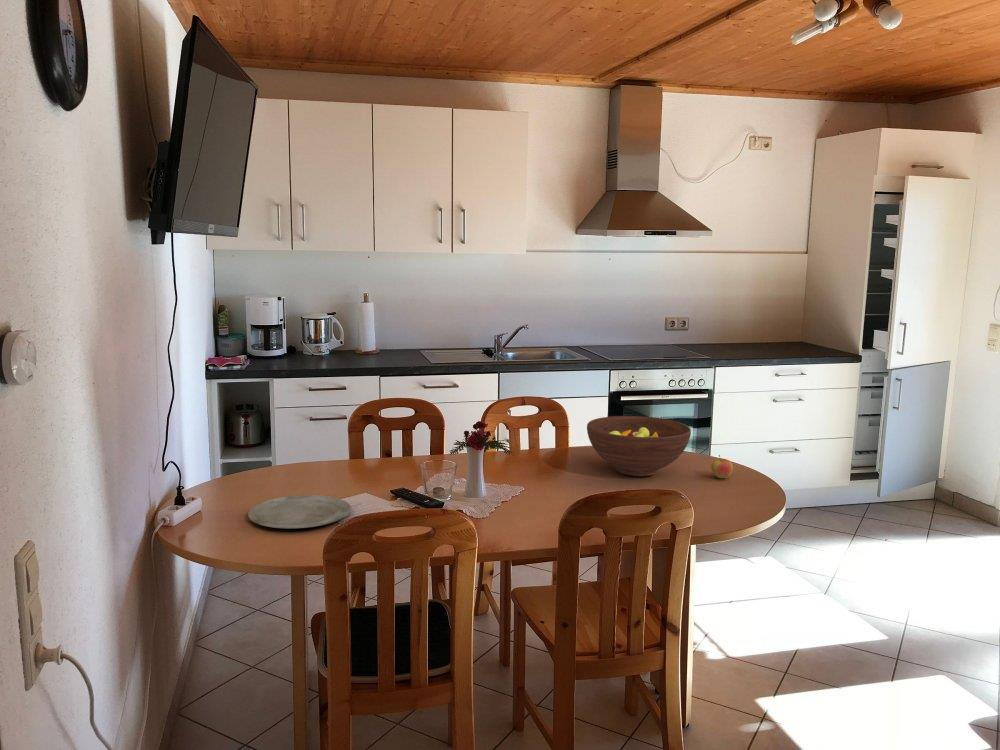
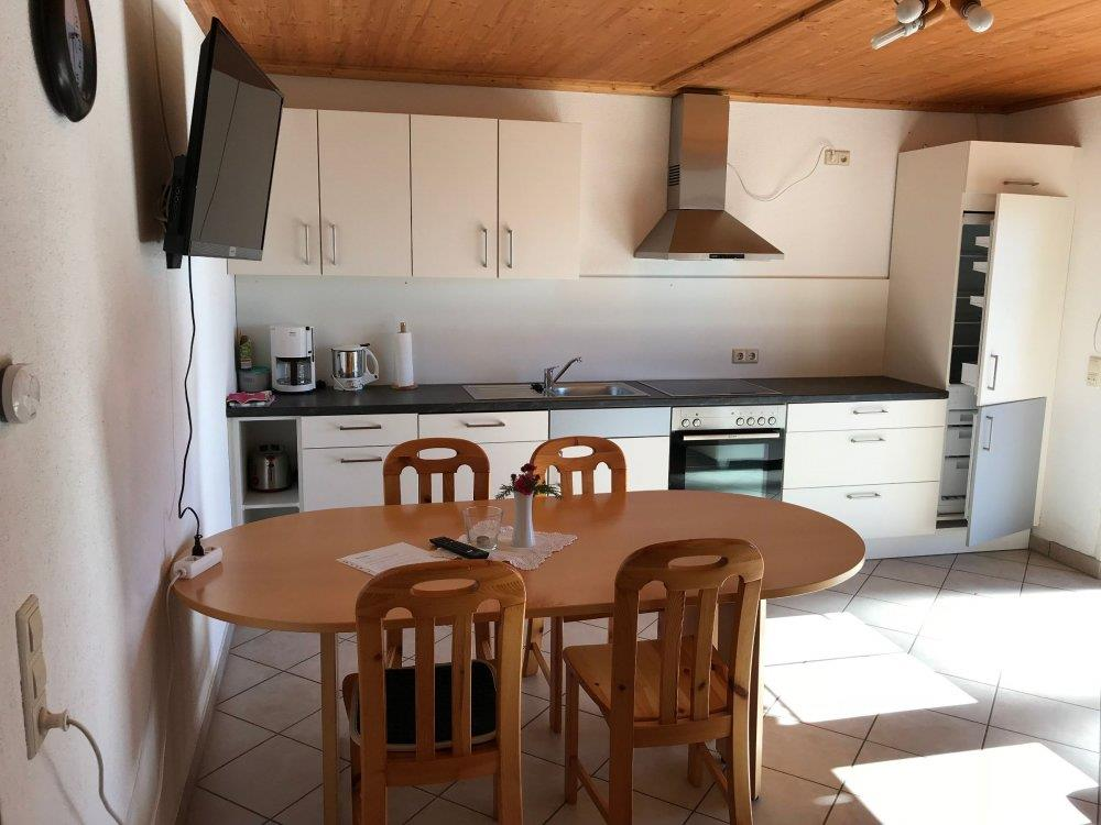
- apple (722, 466)
- plate (300, 512)
- fruit bowl (637, 449)
